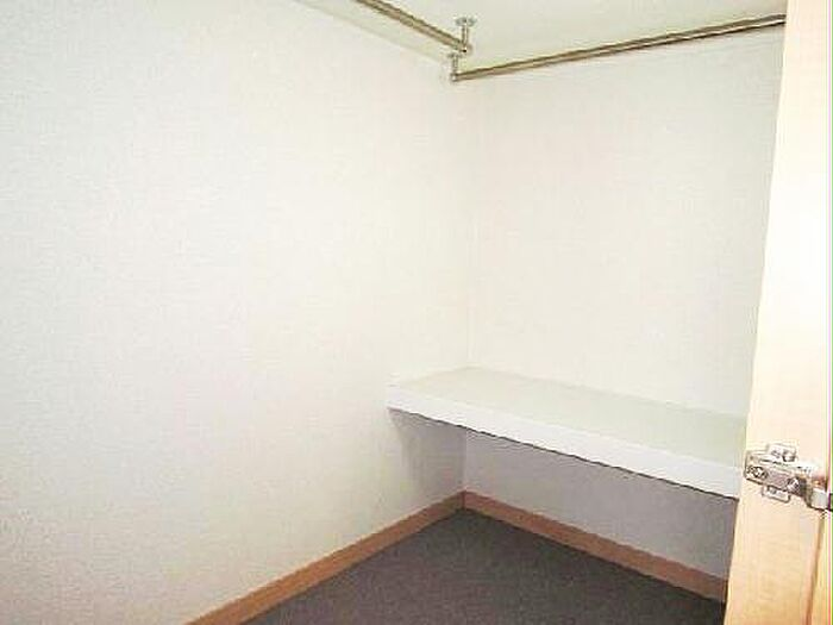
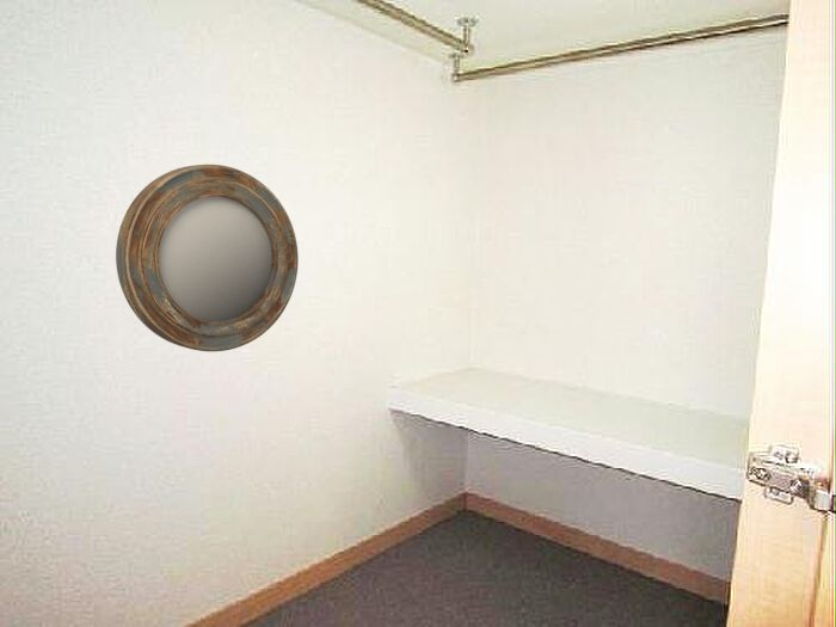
+ home mirror (217, 259)
